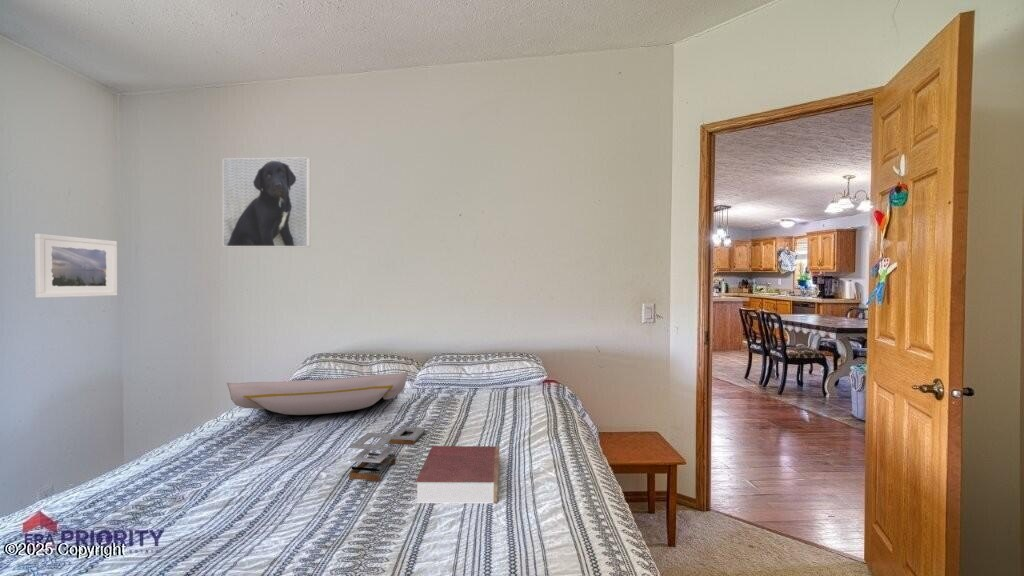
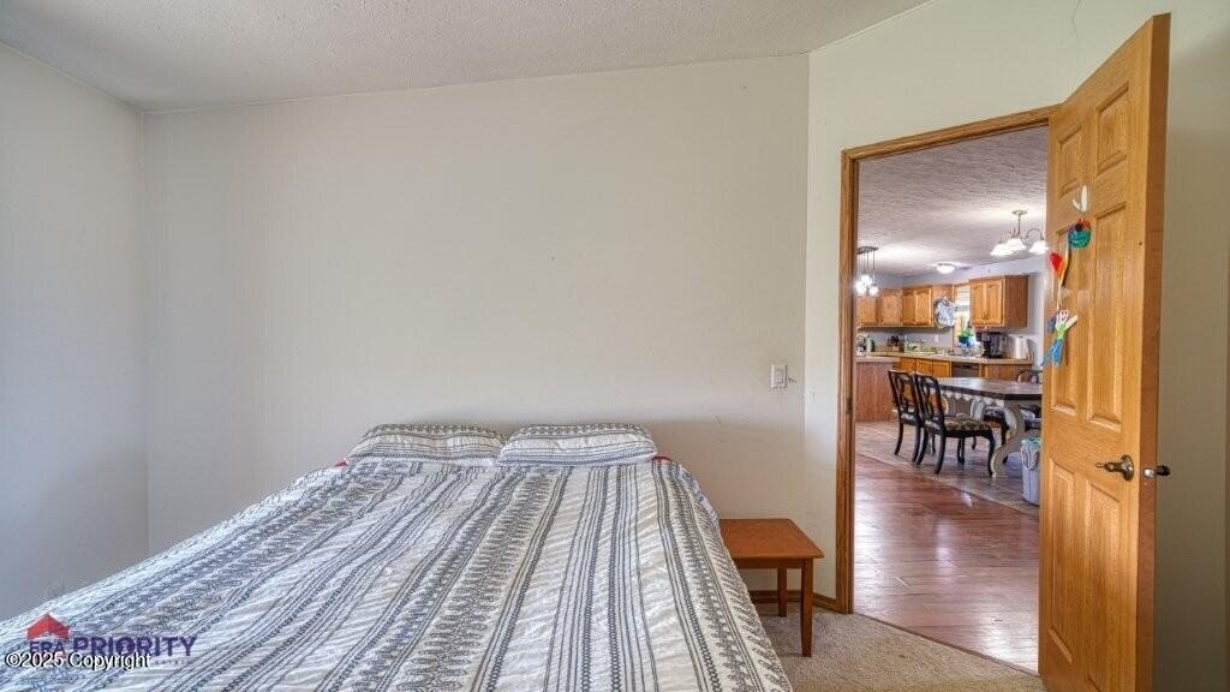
- cushion (327, 389)
- tray (393, 439)
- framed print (266, 202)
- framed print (79, 267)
- book (461, 472)
